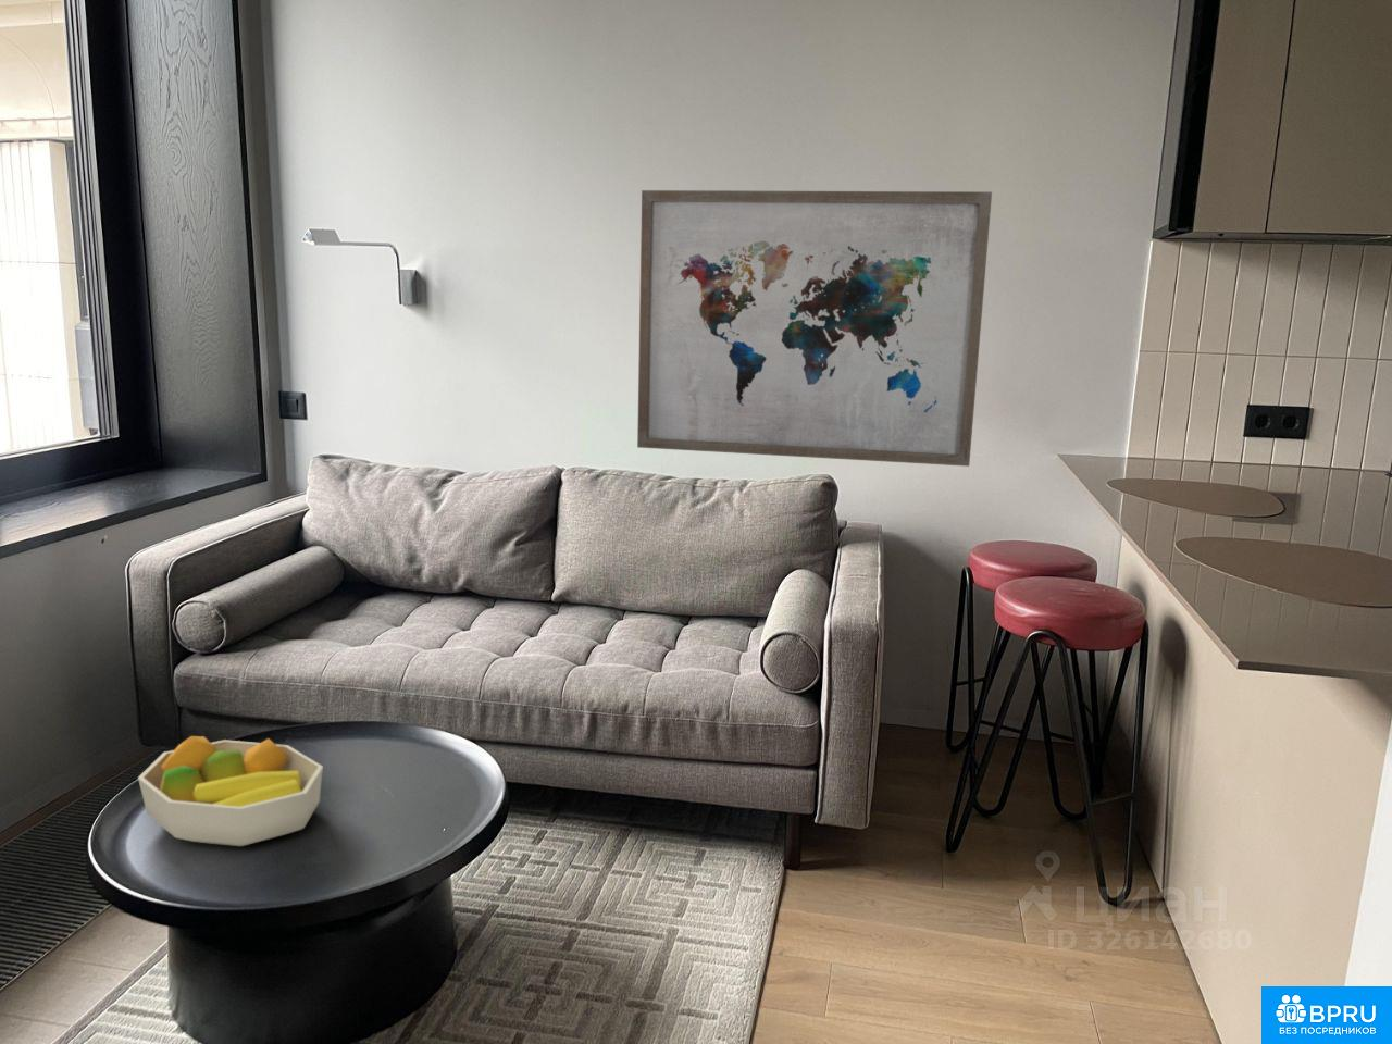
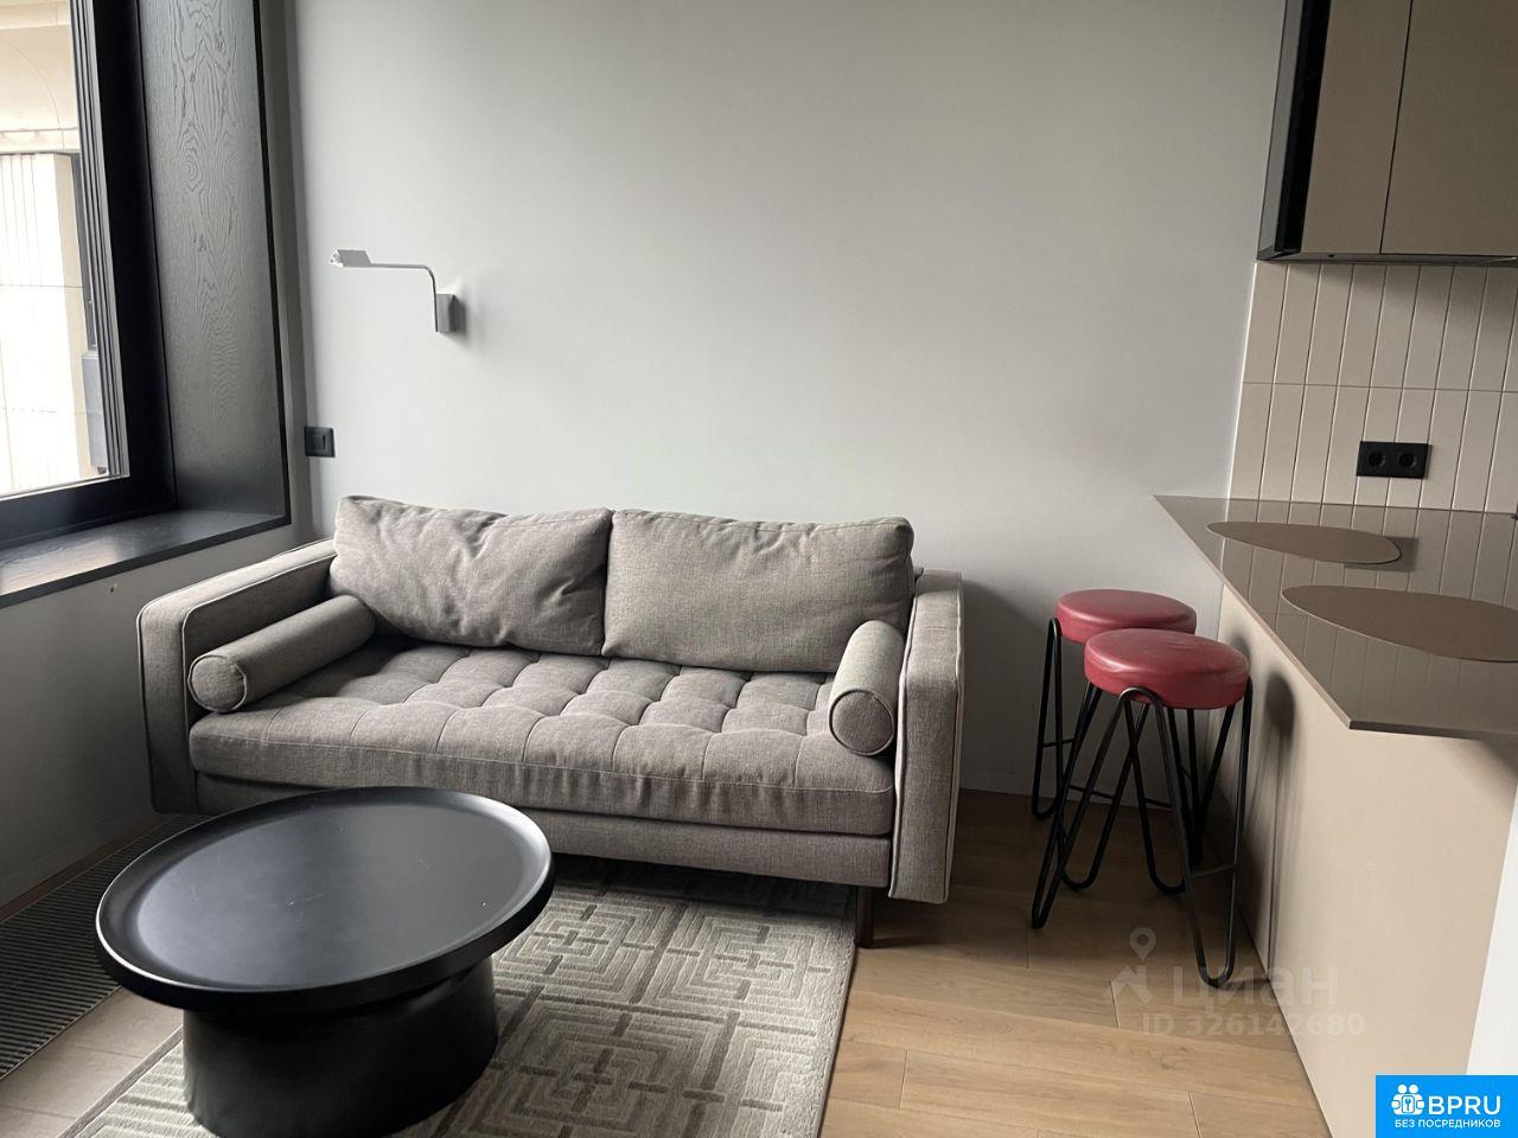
- wall art (803, 327)
- fruit bowl (232, 784)
